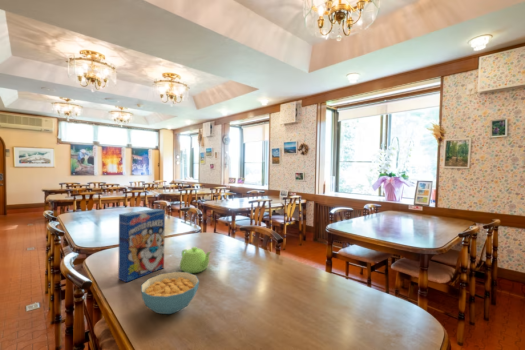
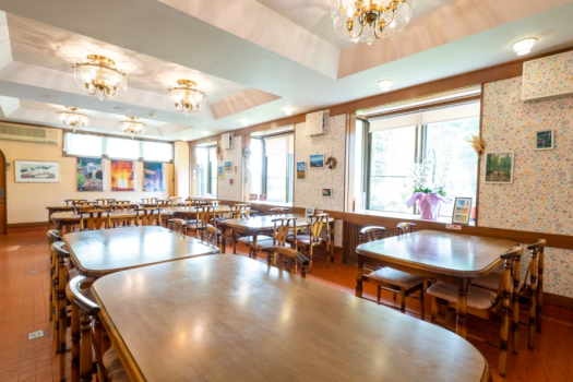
- teapot (195, 258)
- cereal bowl (170, 296)
- cereal box (142, 242)
